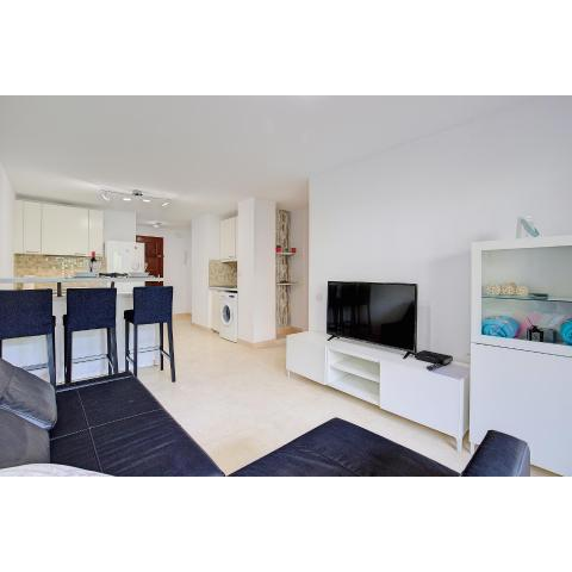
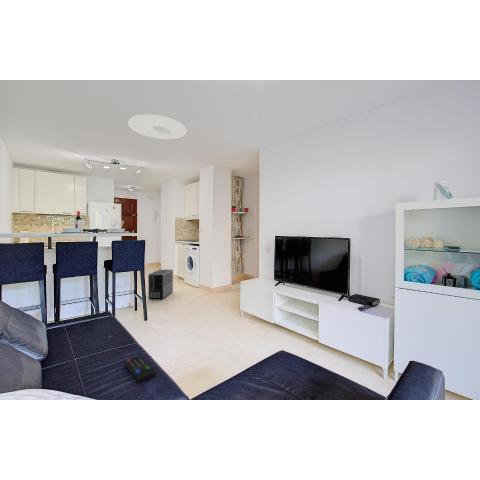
+ remote control (139, 367)
+ ceiling light (158, 125)
+ air purifier (161, 283)
